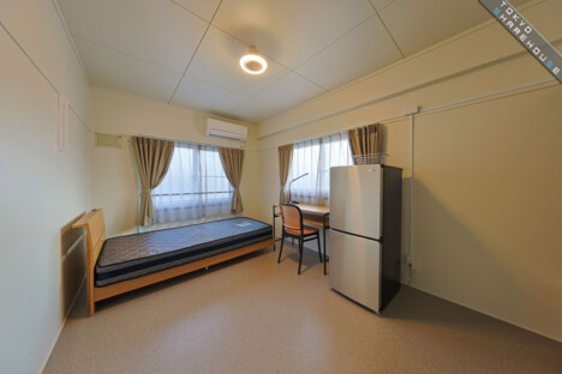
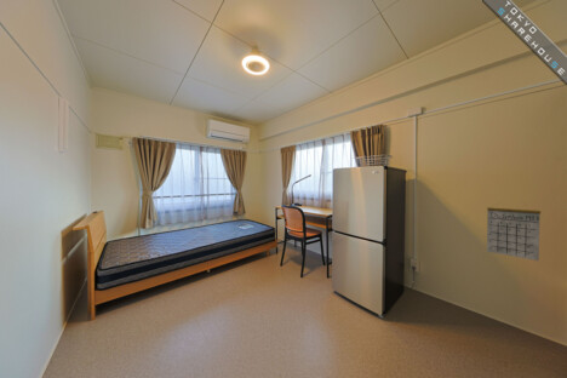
+ calendar (511, 227)
